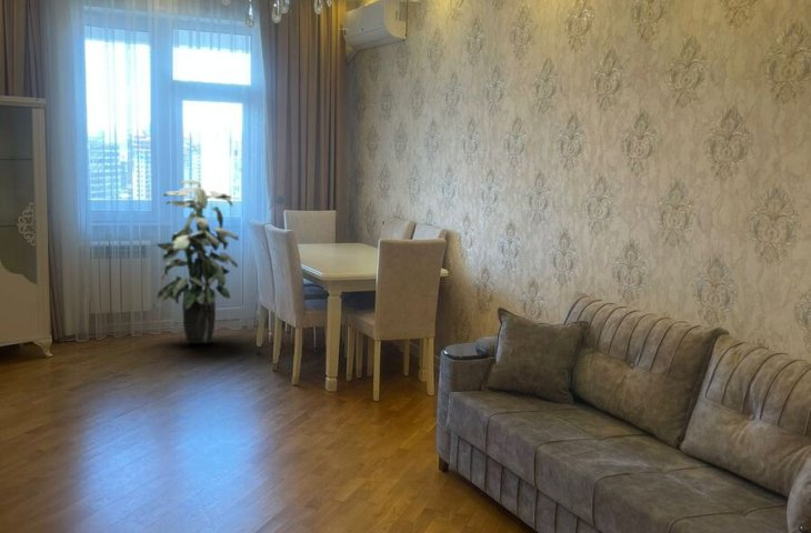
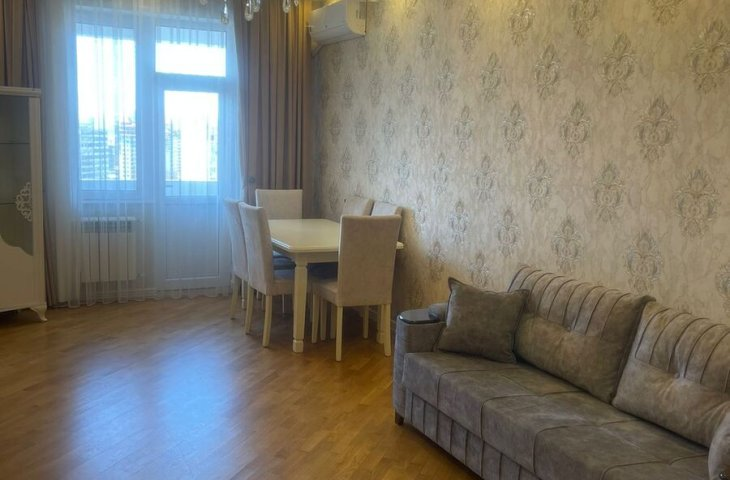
- indoor plant (194, 261)
